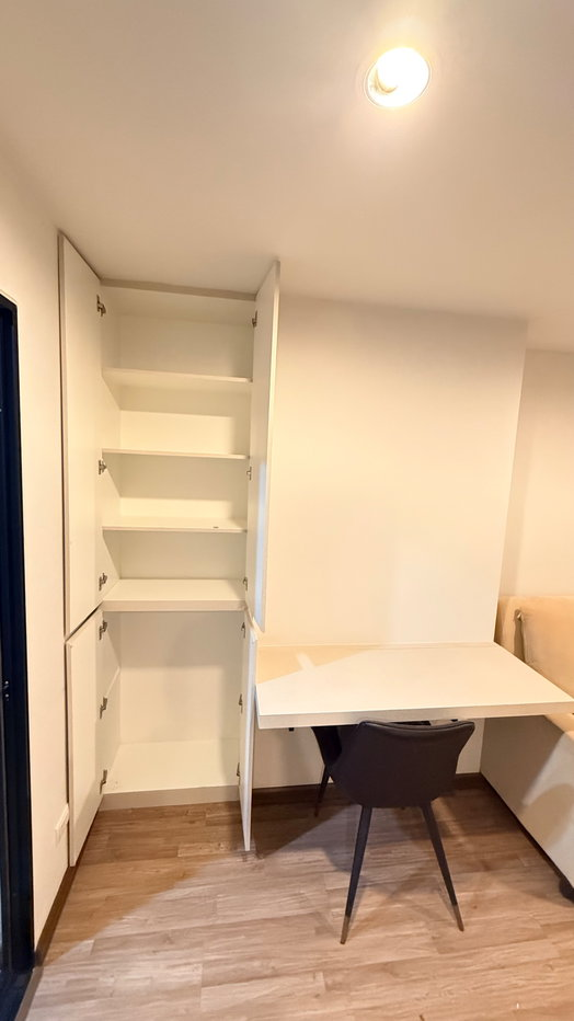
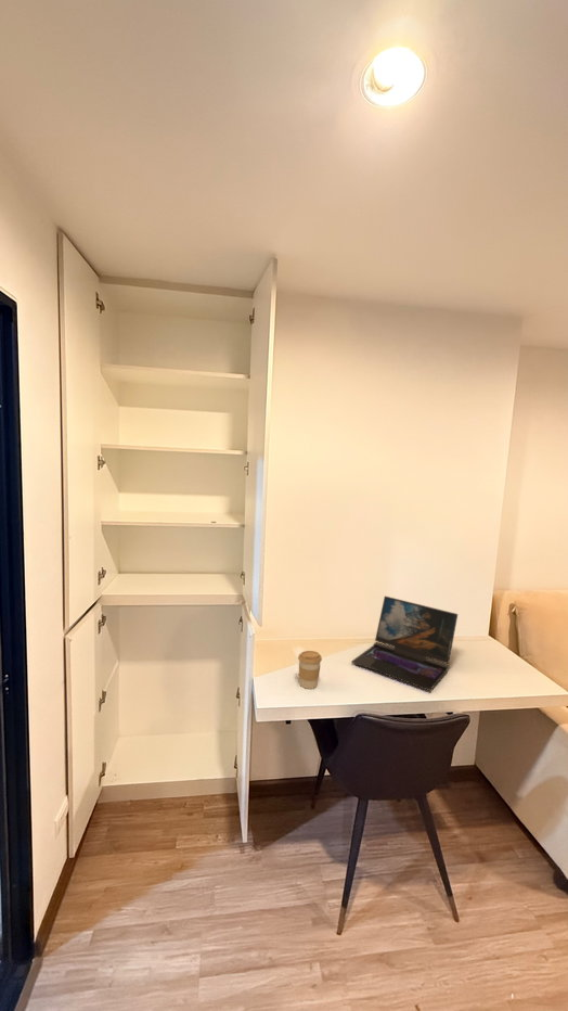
+ coffee cup (309, 668)
+ laptop (404, 639)
